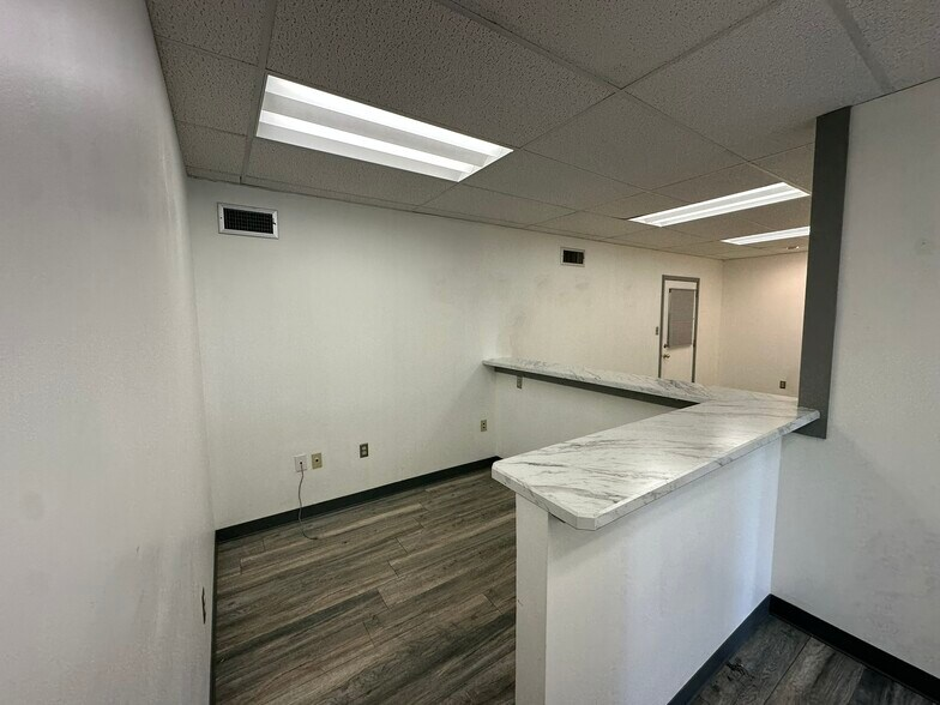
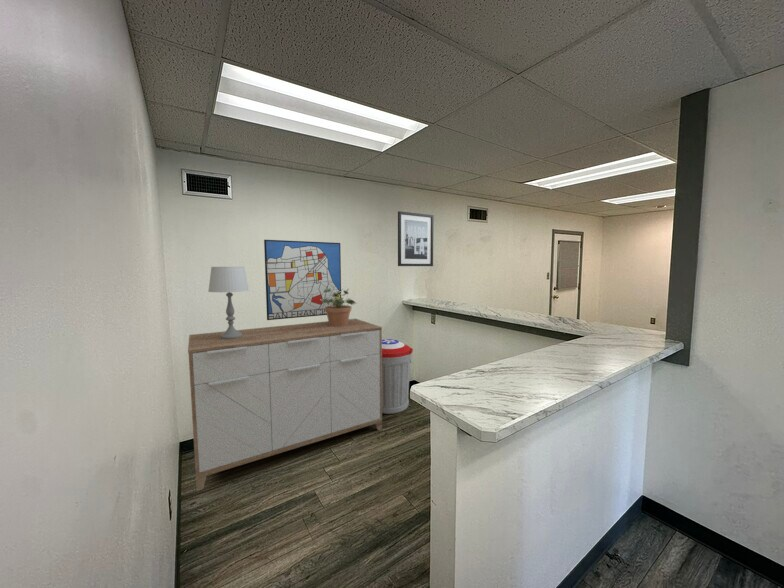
+ wall art (416, 240)
+ table lamp (229, 302)
+ sideboard (293, 386)
+ wall art (305, 279)
+ potted plant (339, 307)
+ trash can (388, 373)
